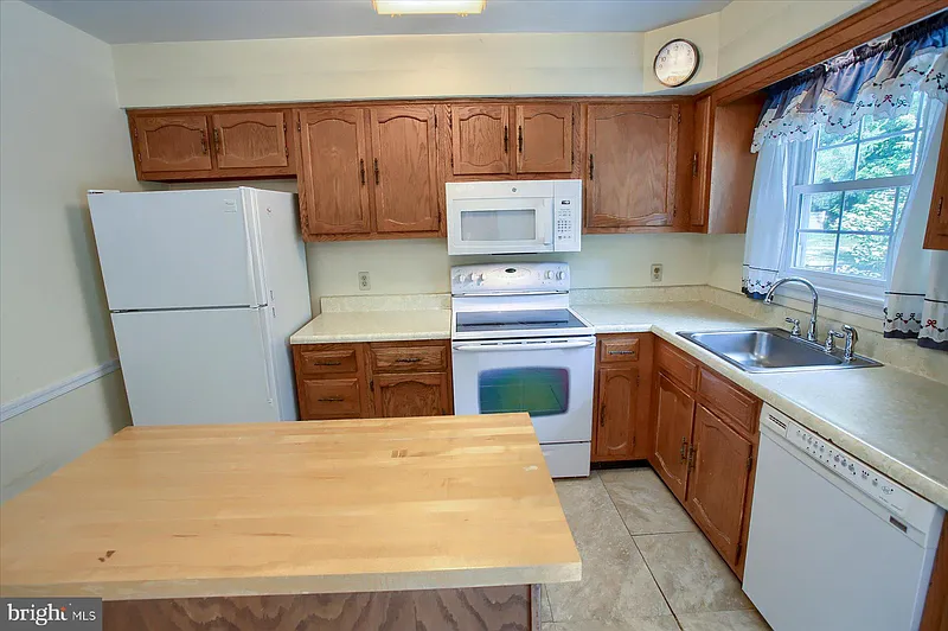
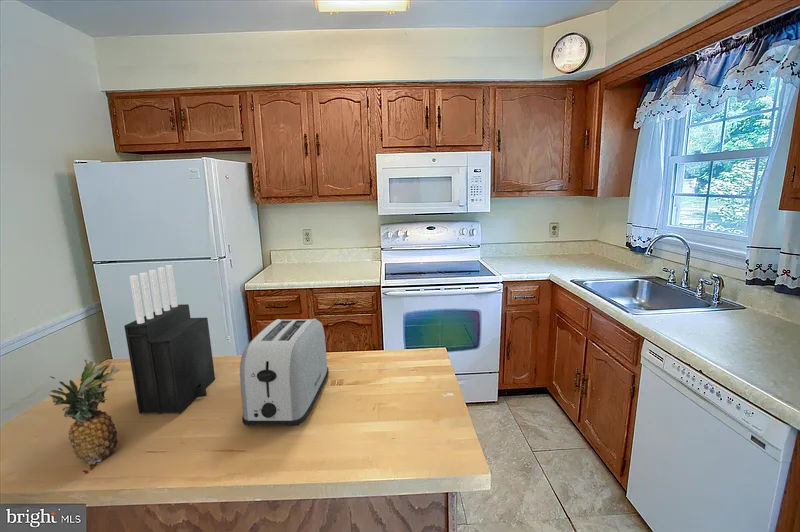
+ fruit (92, 412)
+ knife block (175, 334)
+ toaster (287, 364)
